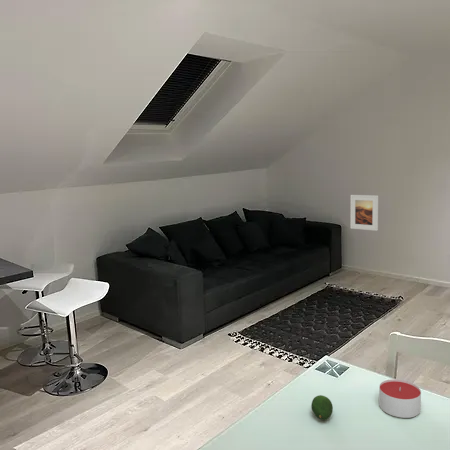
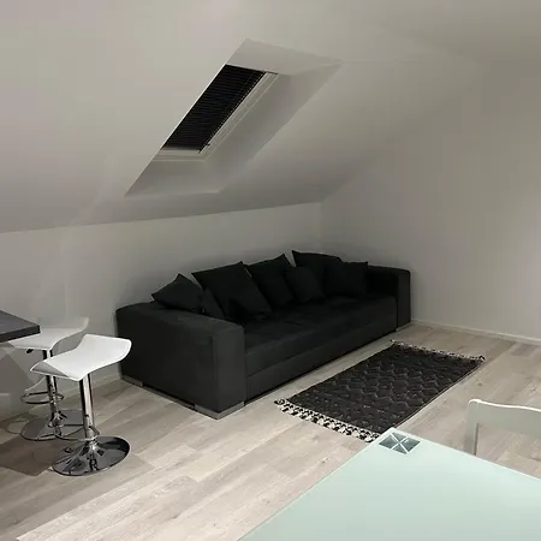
- fruit (322, 407)
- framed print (364, 212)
- candle (399, 397)
